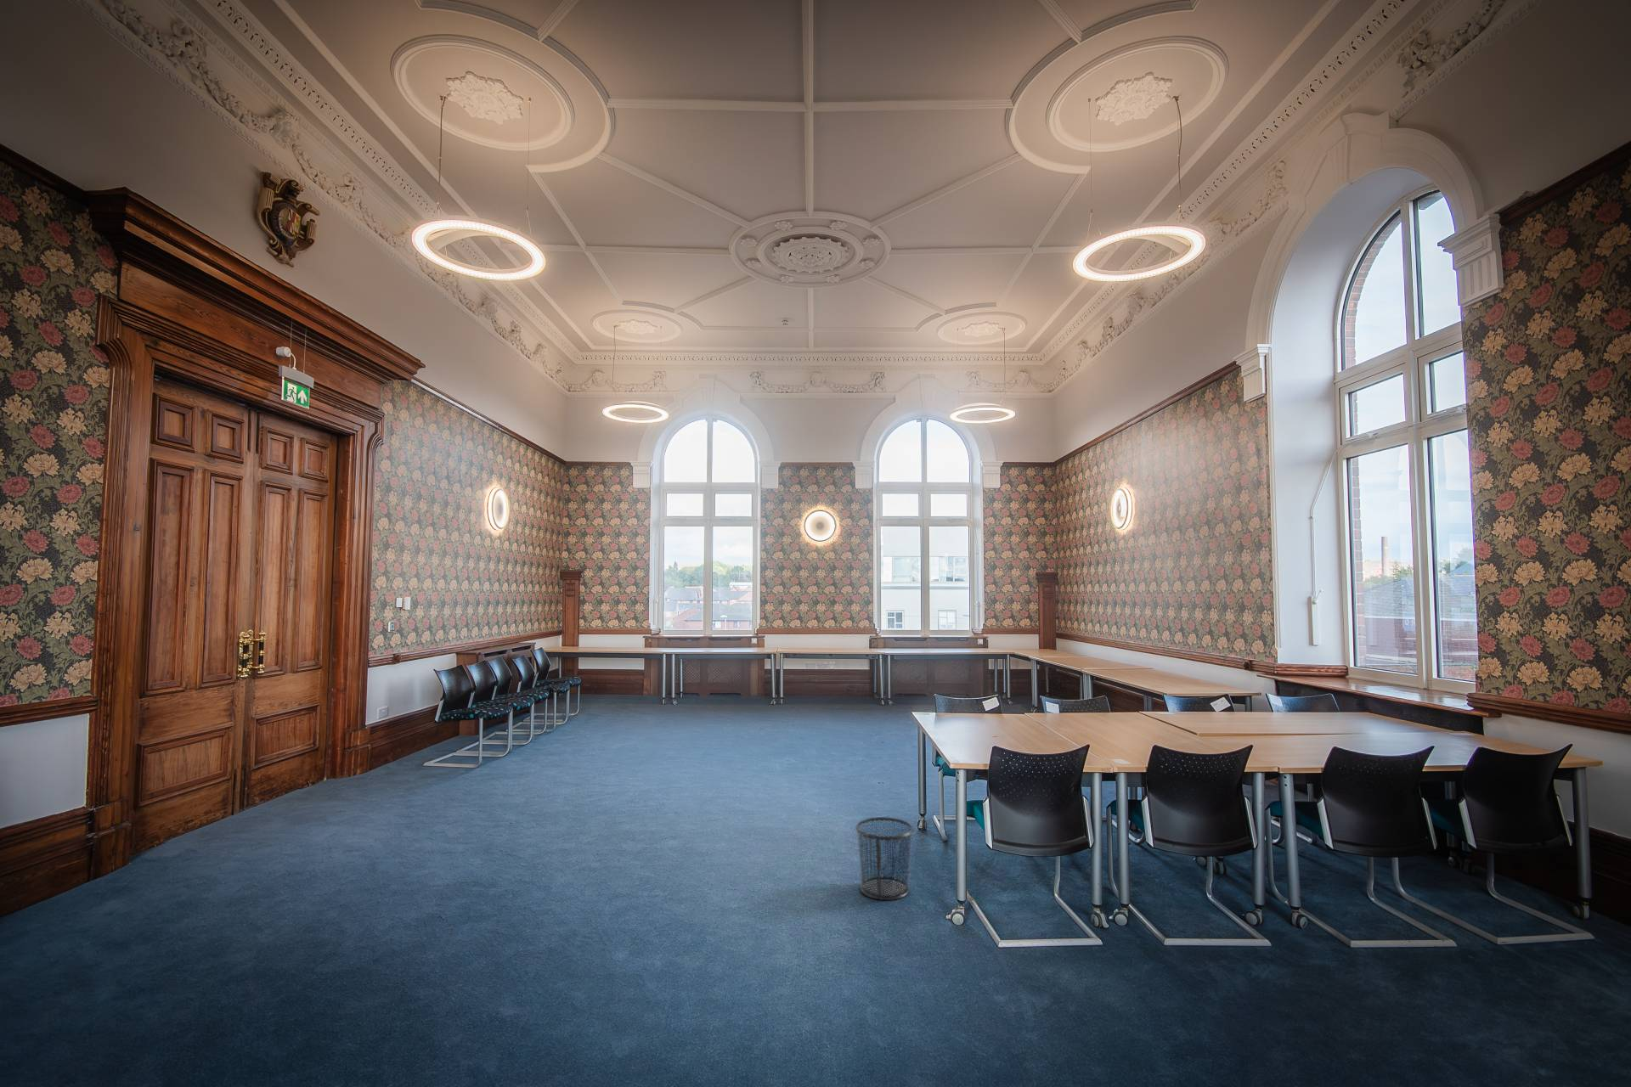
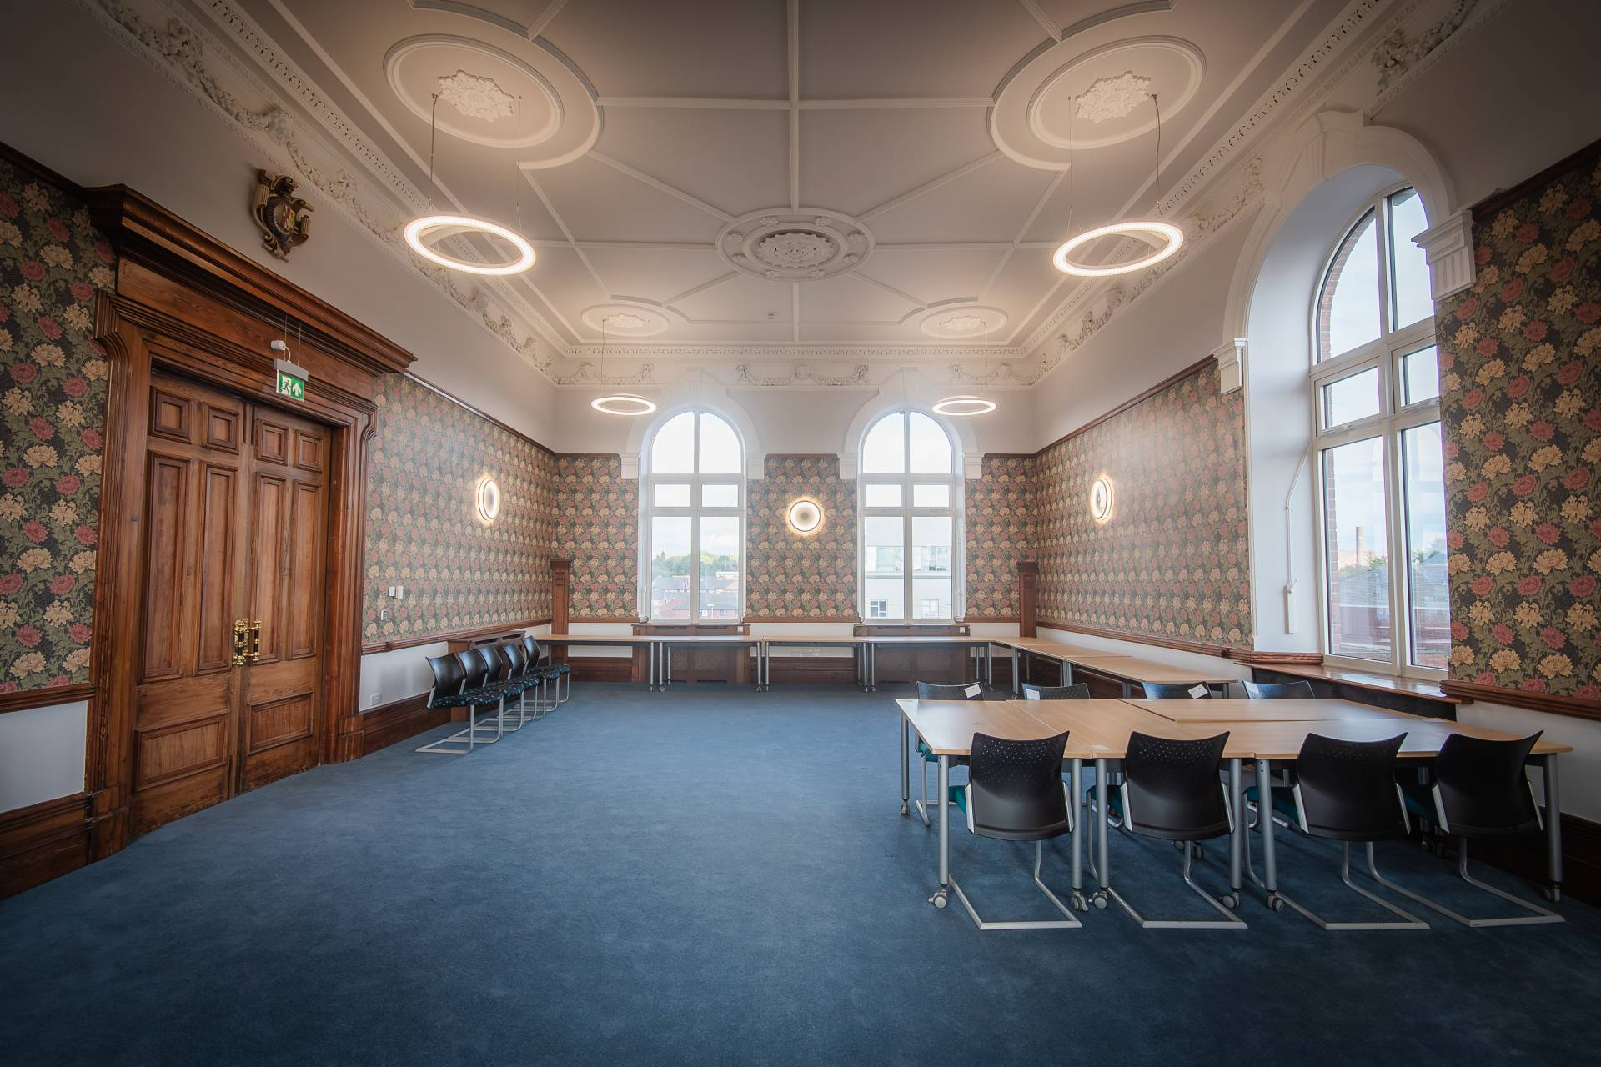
- waste bin (885, 856)
